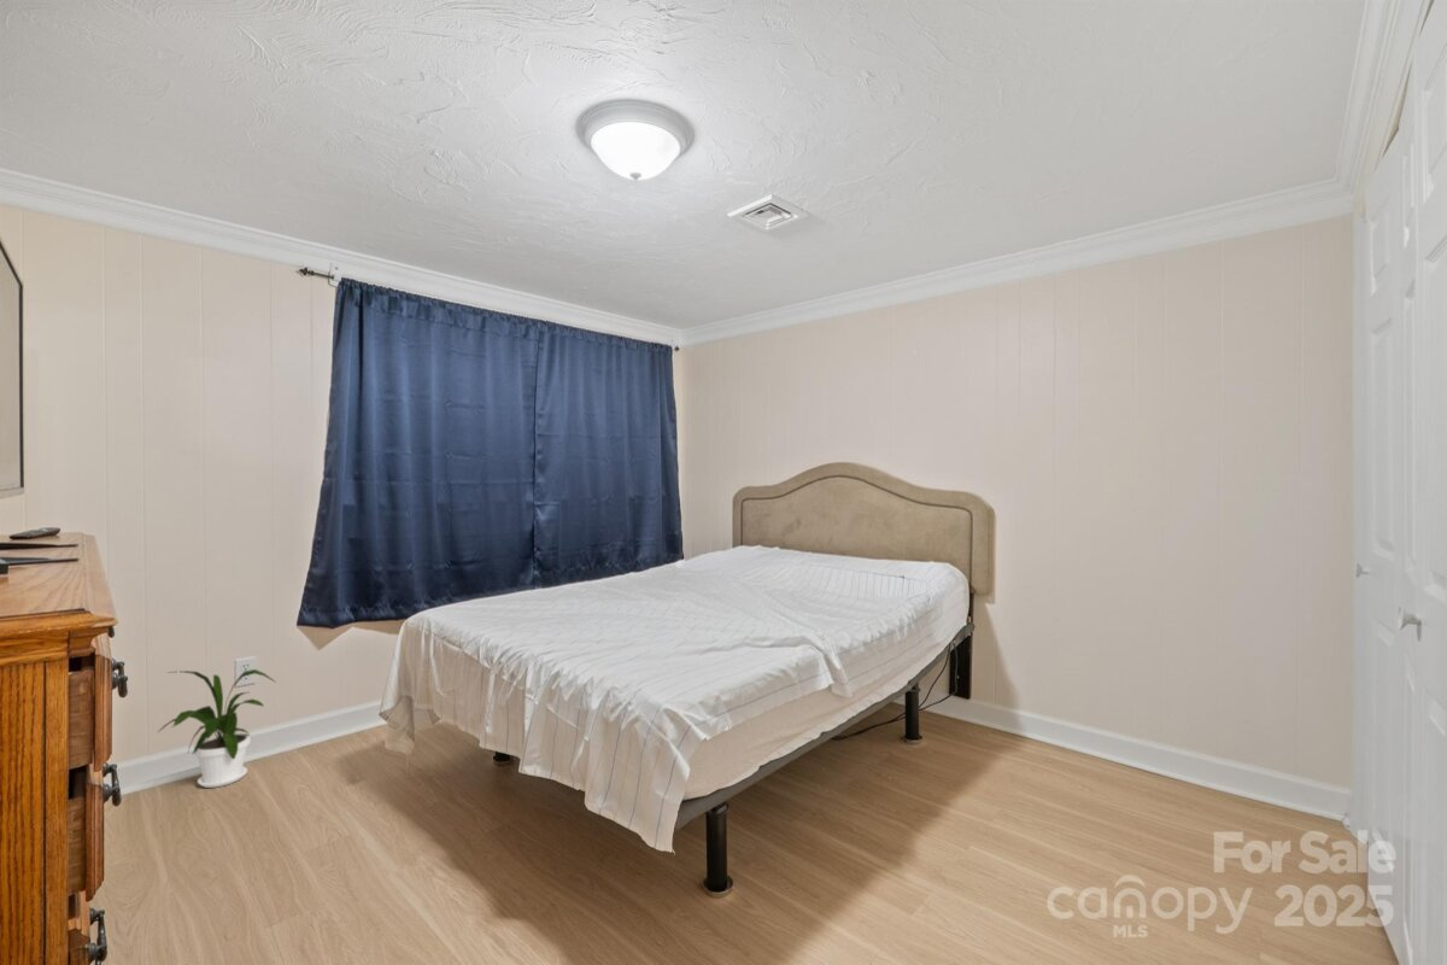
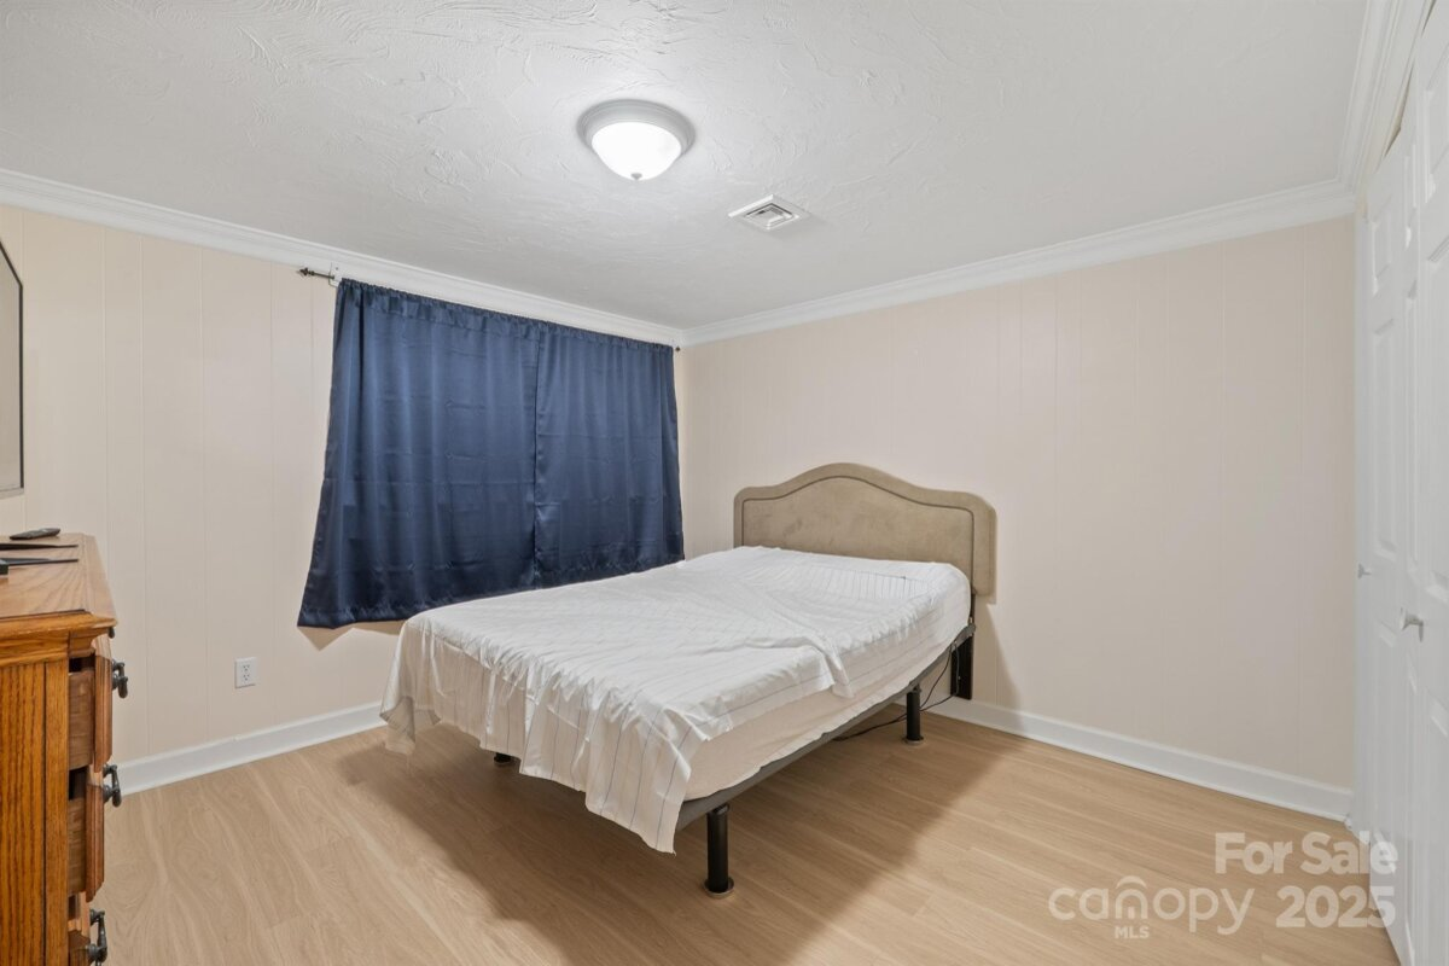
- house plant (218, 723)
